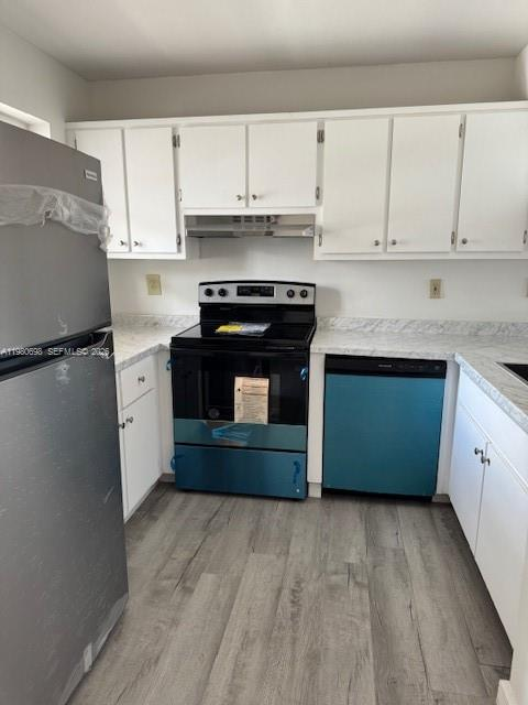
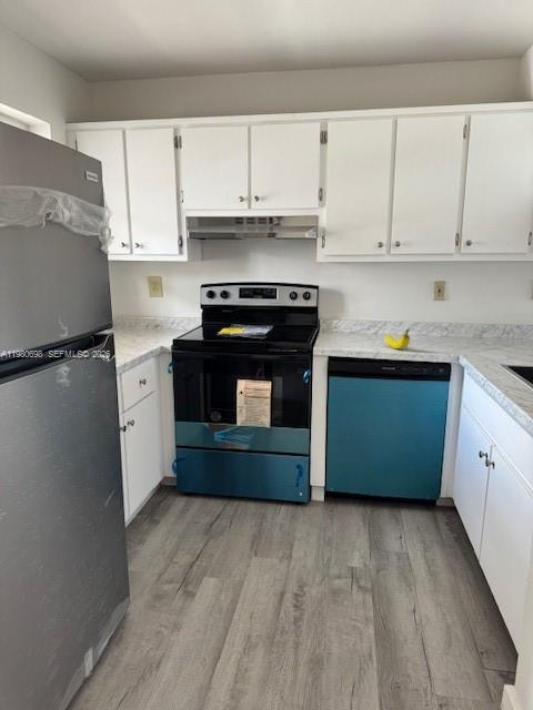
+ fruit (395, 339)
